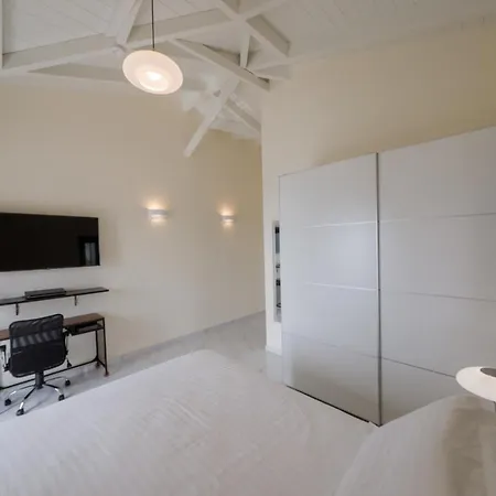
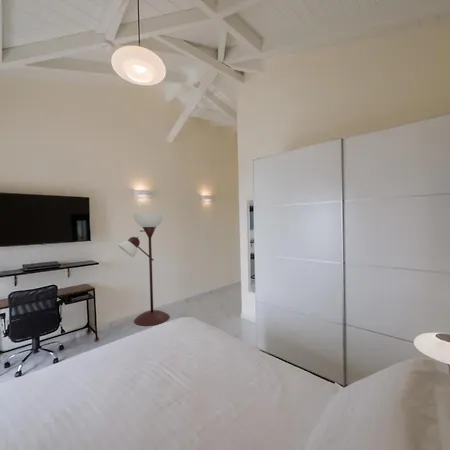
+ floor lamp (149, 267)
